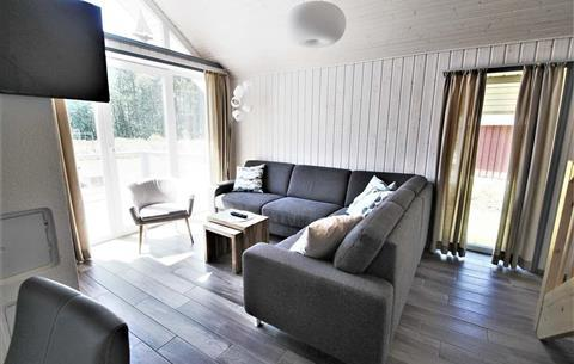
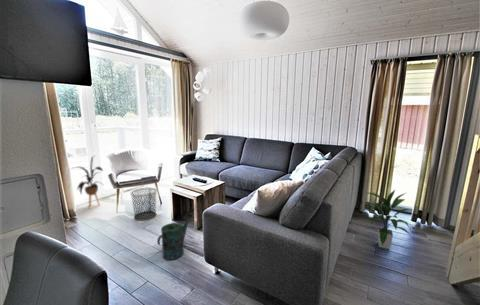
+ indoor plant (385, 218)
+ watering can (176, 235)
+ waste bin (144, 203)
+ house plant (88, 182)
